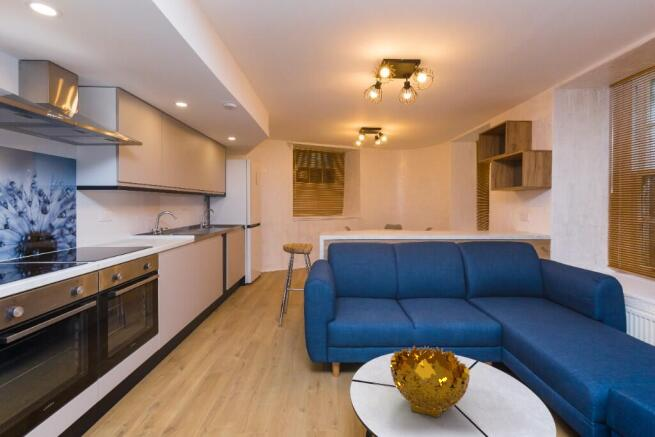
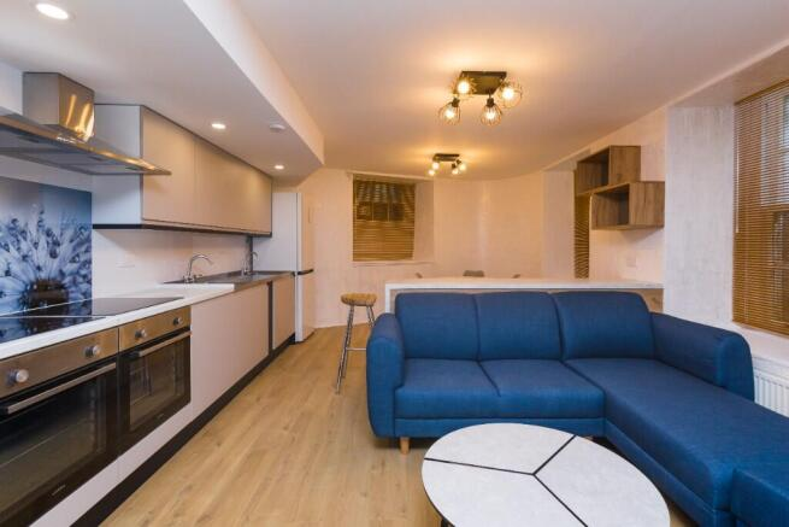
- decorative bowl (428, 382)
